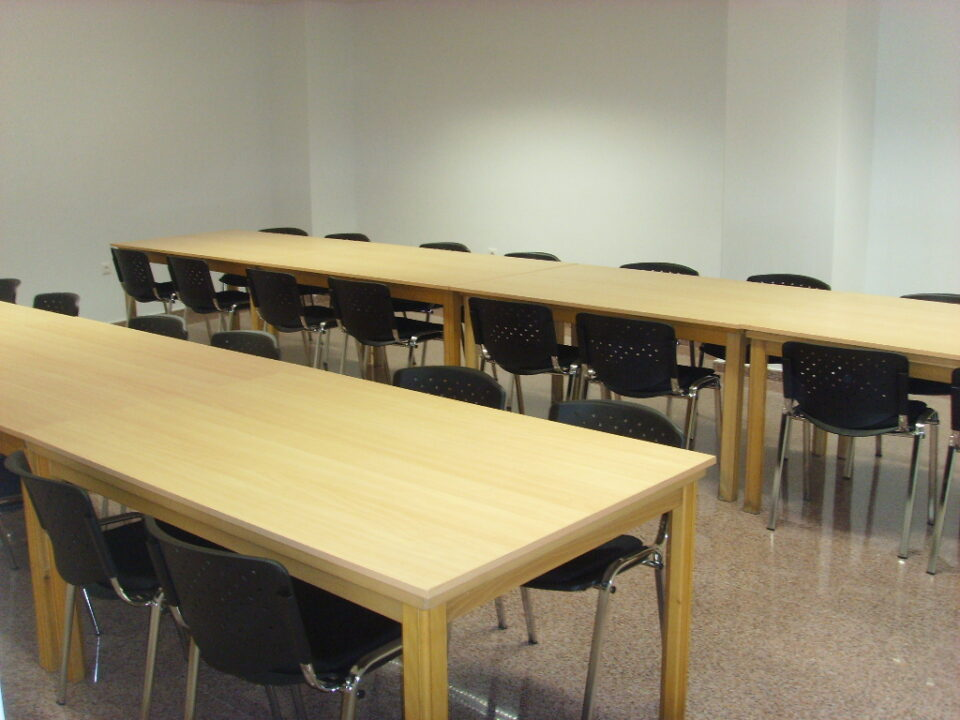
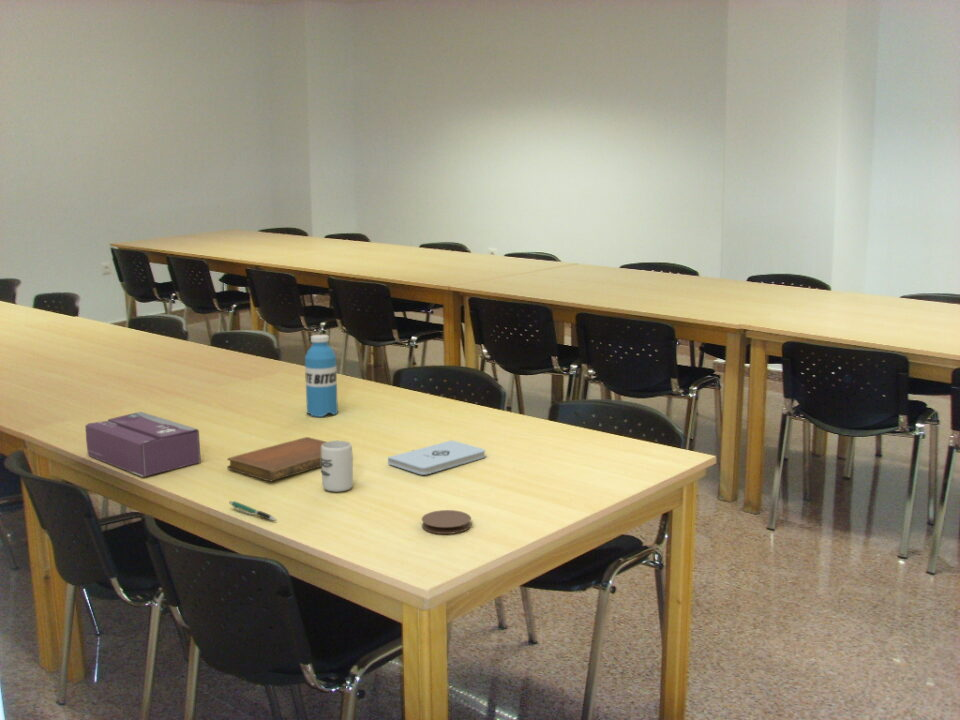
+ pen (252, 510)
+ tissue box (142, 442)
+ coaster (446, 521)
+ notebook (290, 458)
+ cup (336, 466)
+ water bottle (321, 374)
+ notepad (438, 456)
